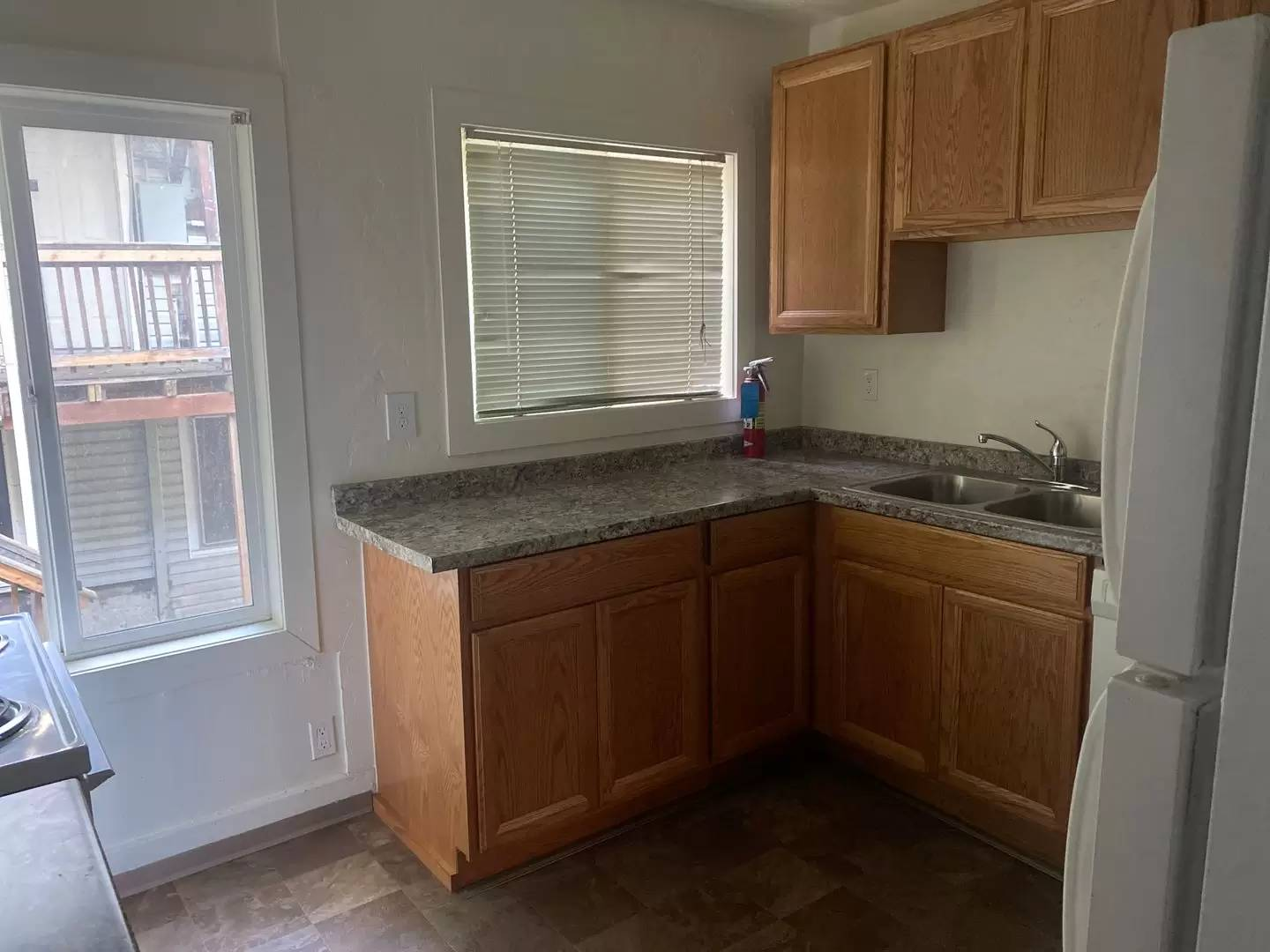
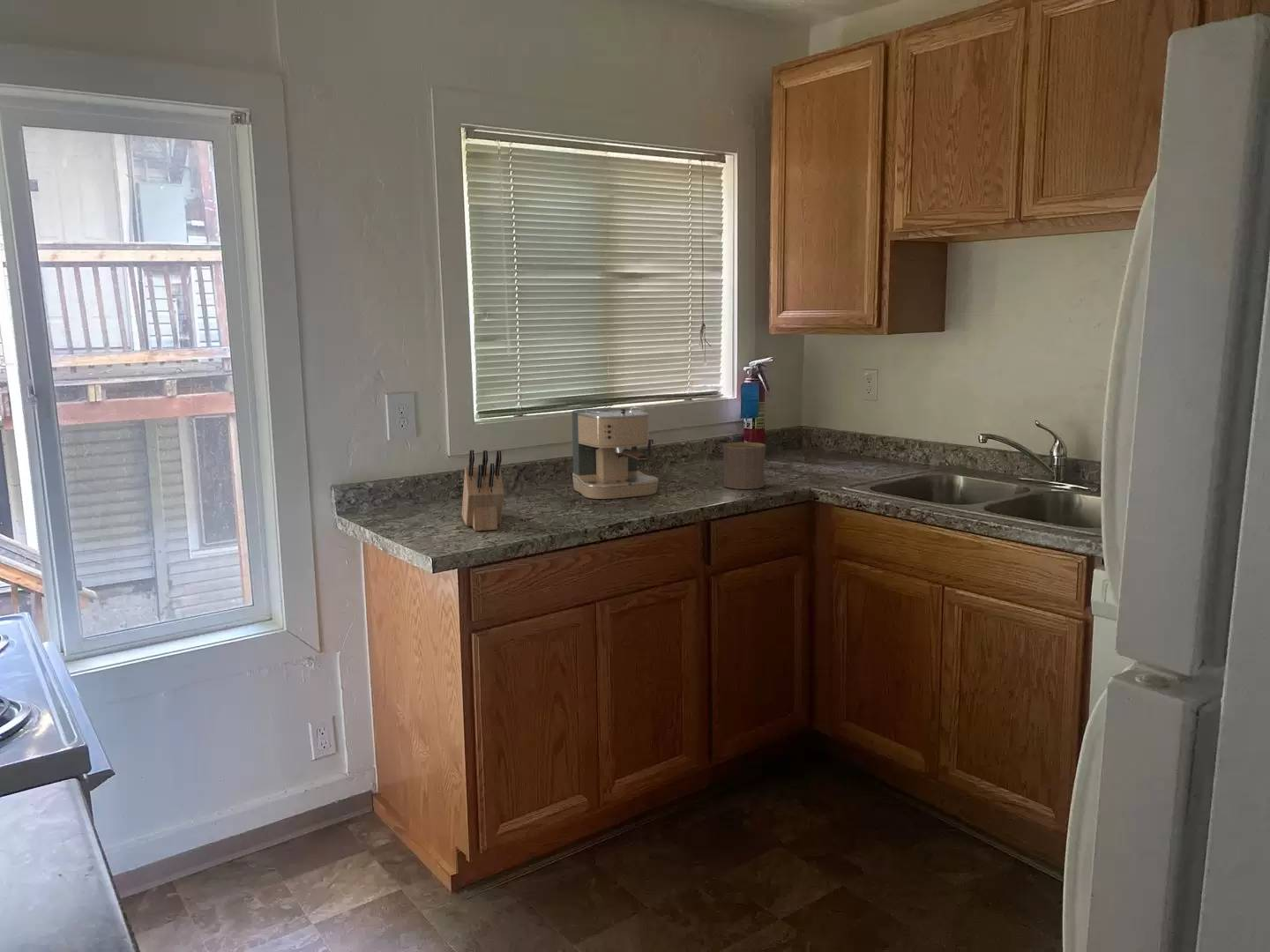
+ coffee maker (616, 450)
+ cup (743, 465)
+ knife block (482, 485)
